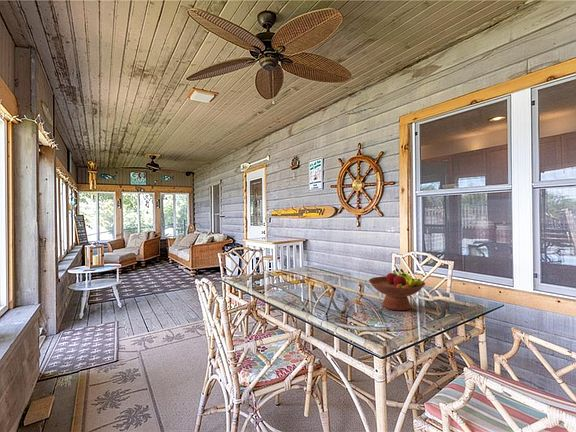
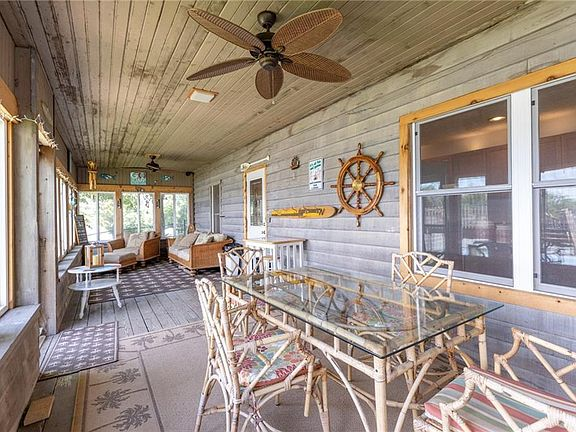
- fruit bowl (396, 289)
